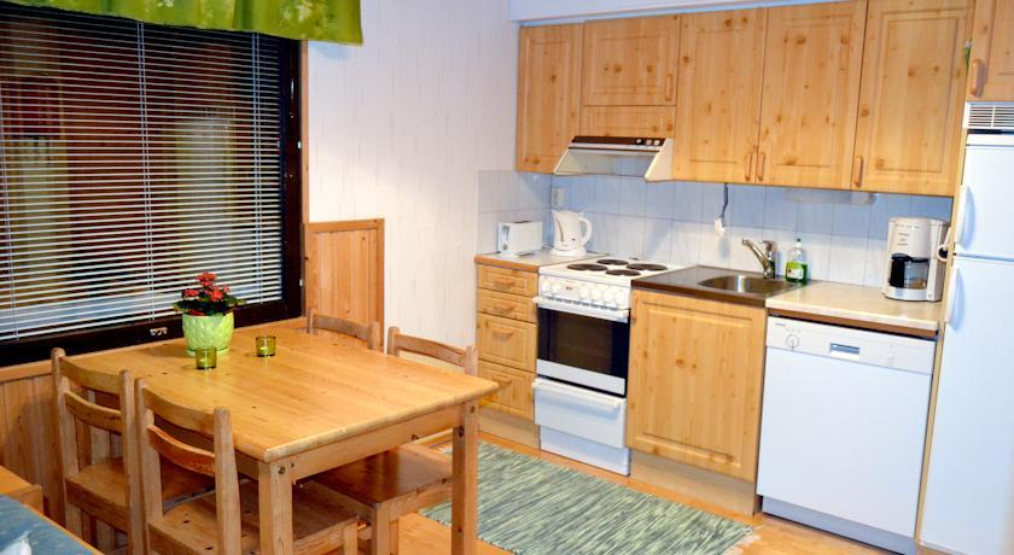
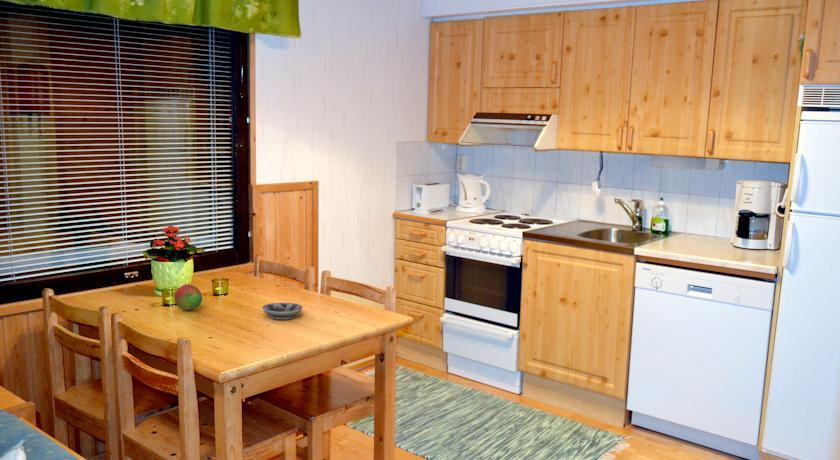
+ bowl (282, 311)
+ fruit (188, 297)
